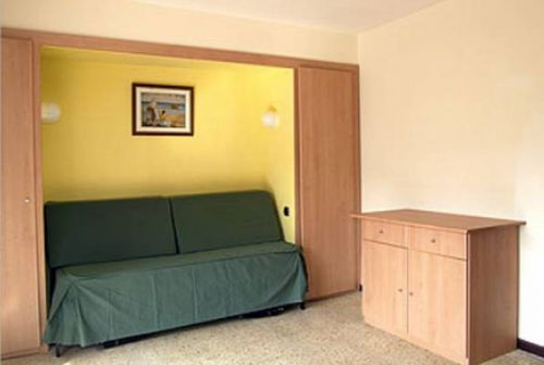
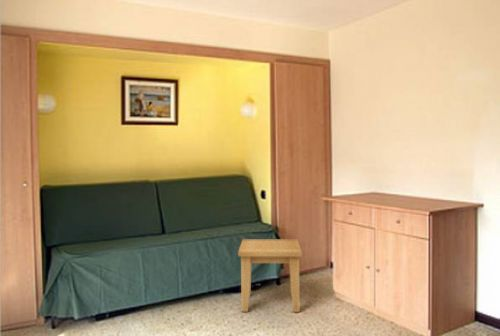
+ side table (270, 262)
